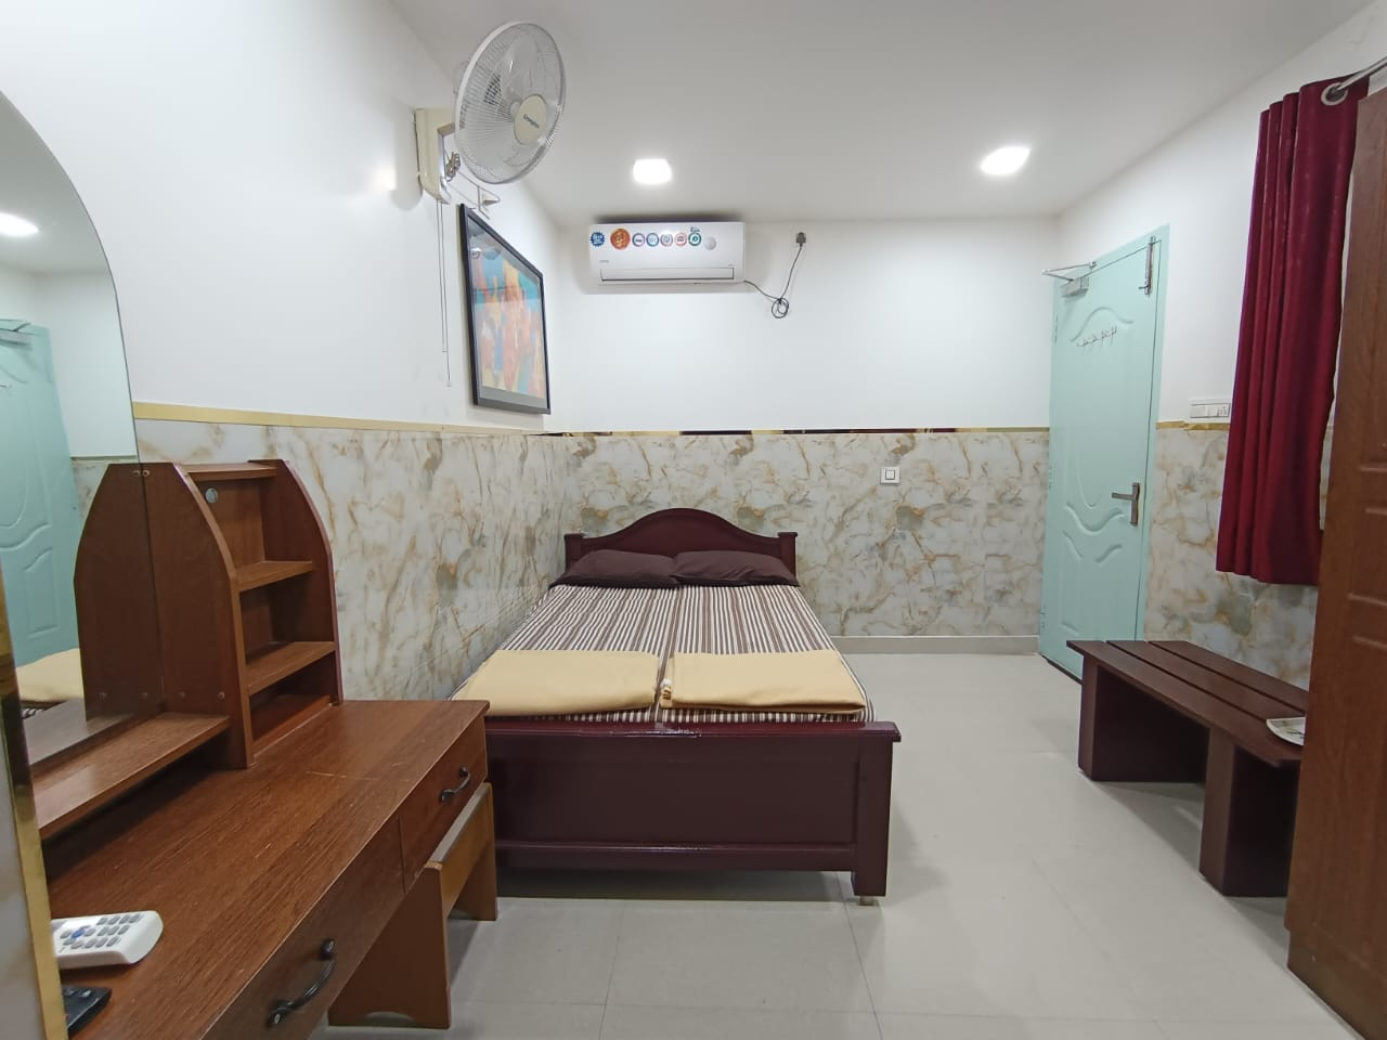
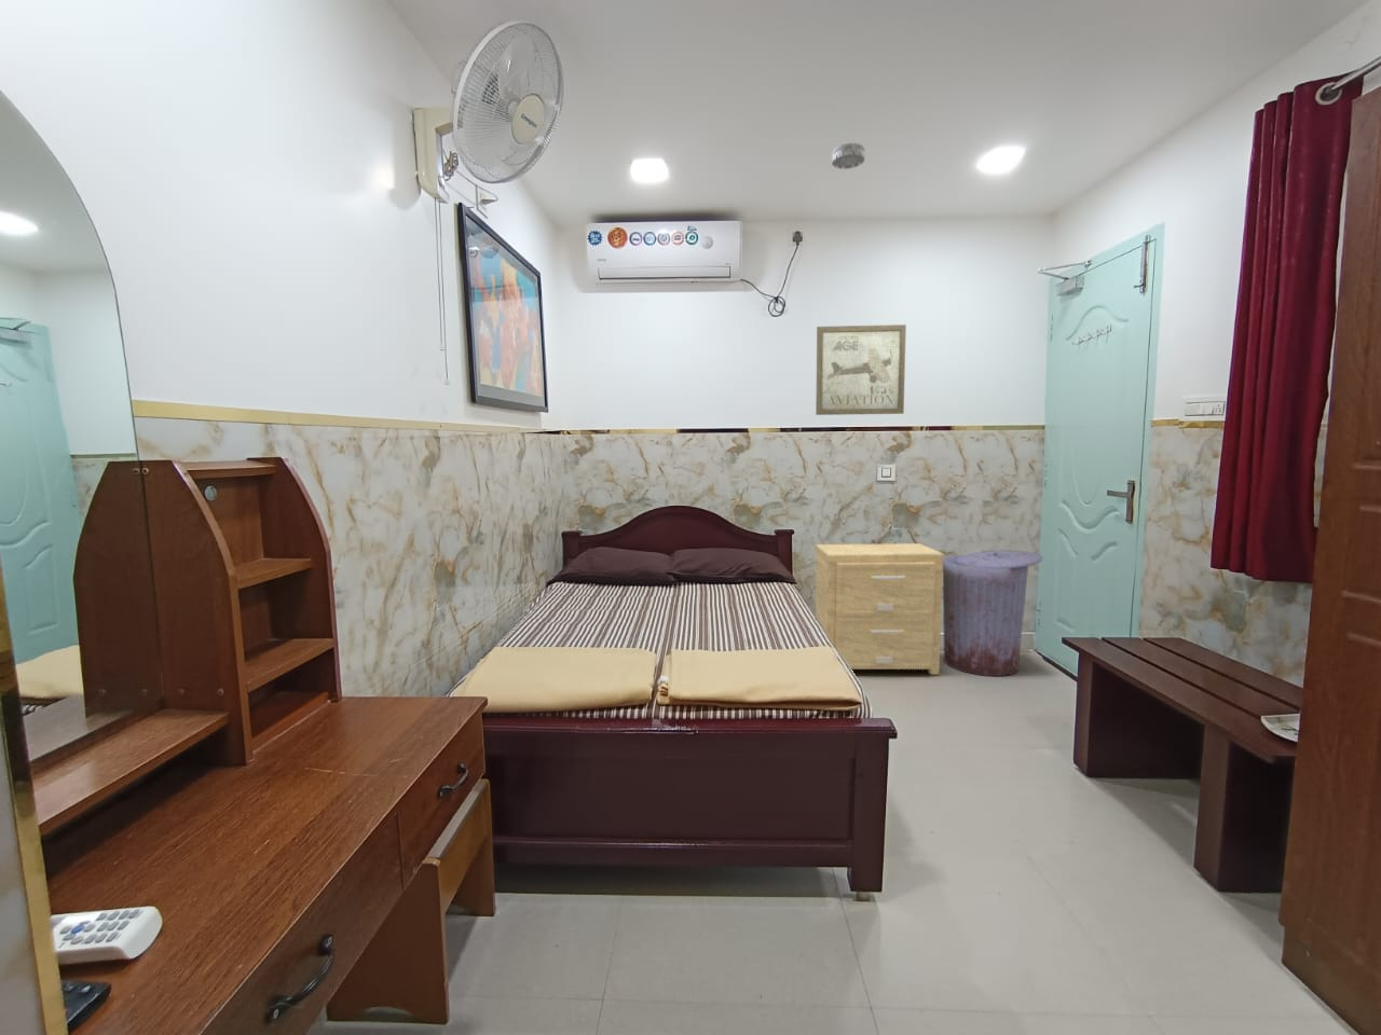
+ trash can (988, 608)
+ wall art (860, 370)
+ side table (876, 607)
+ smoke detector (848, 155)
